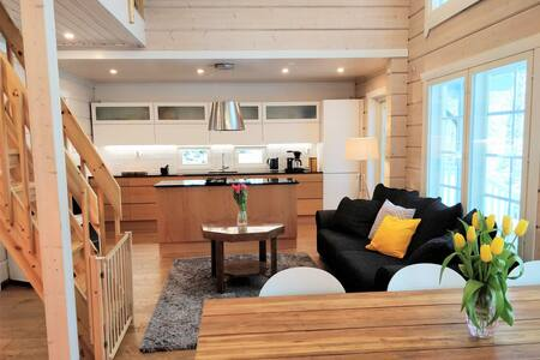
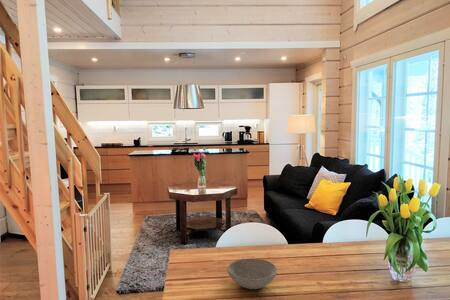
+ bowl (252, 276)
